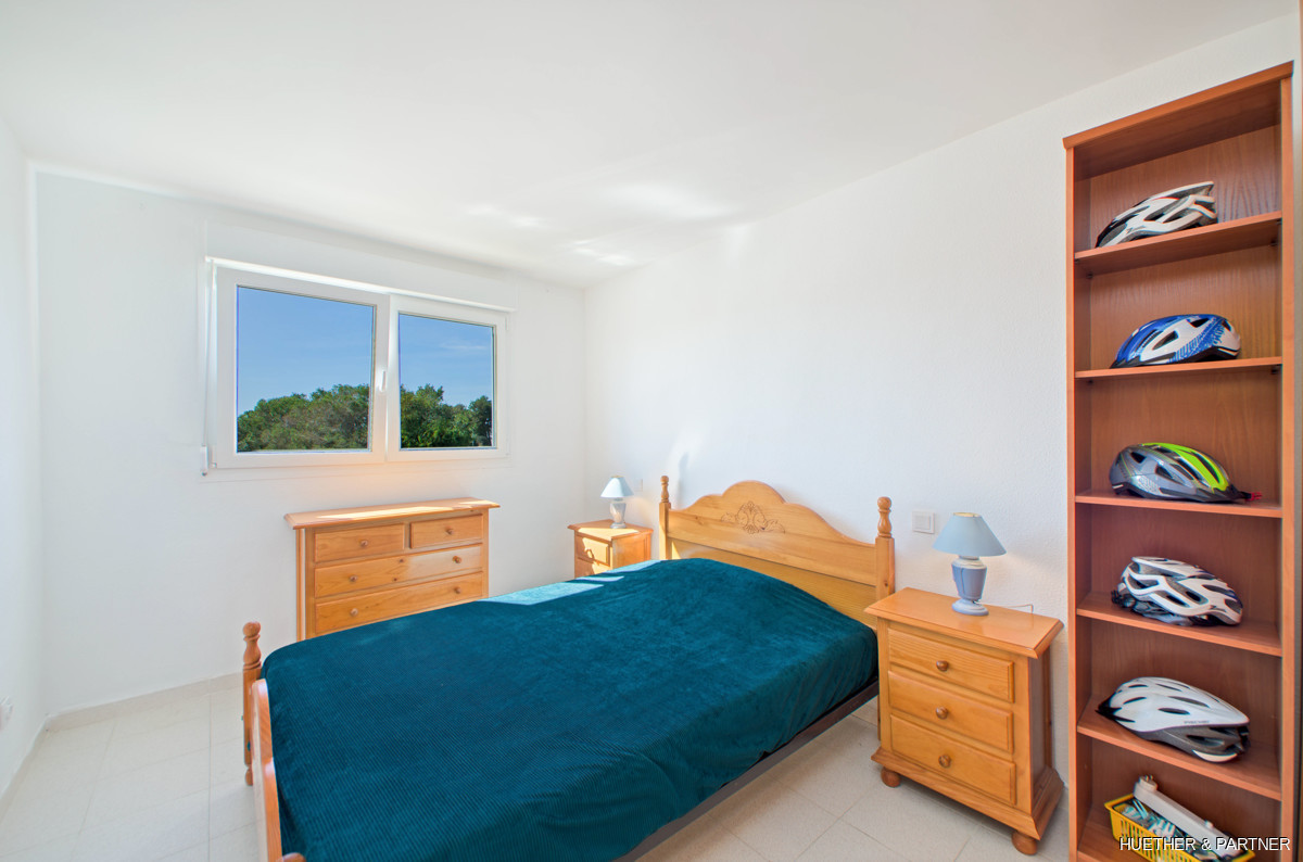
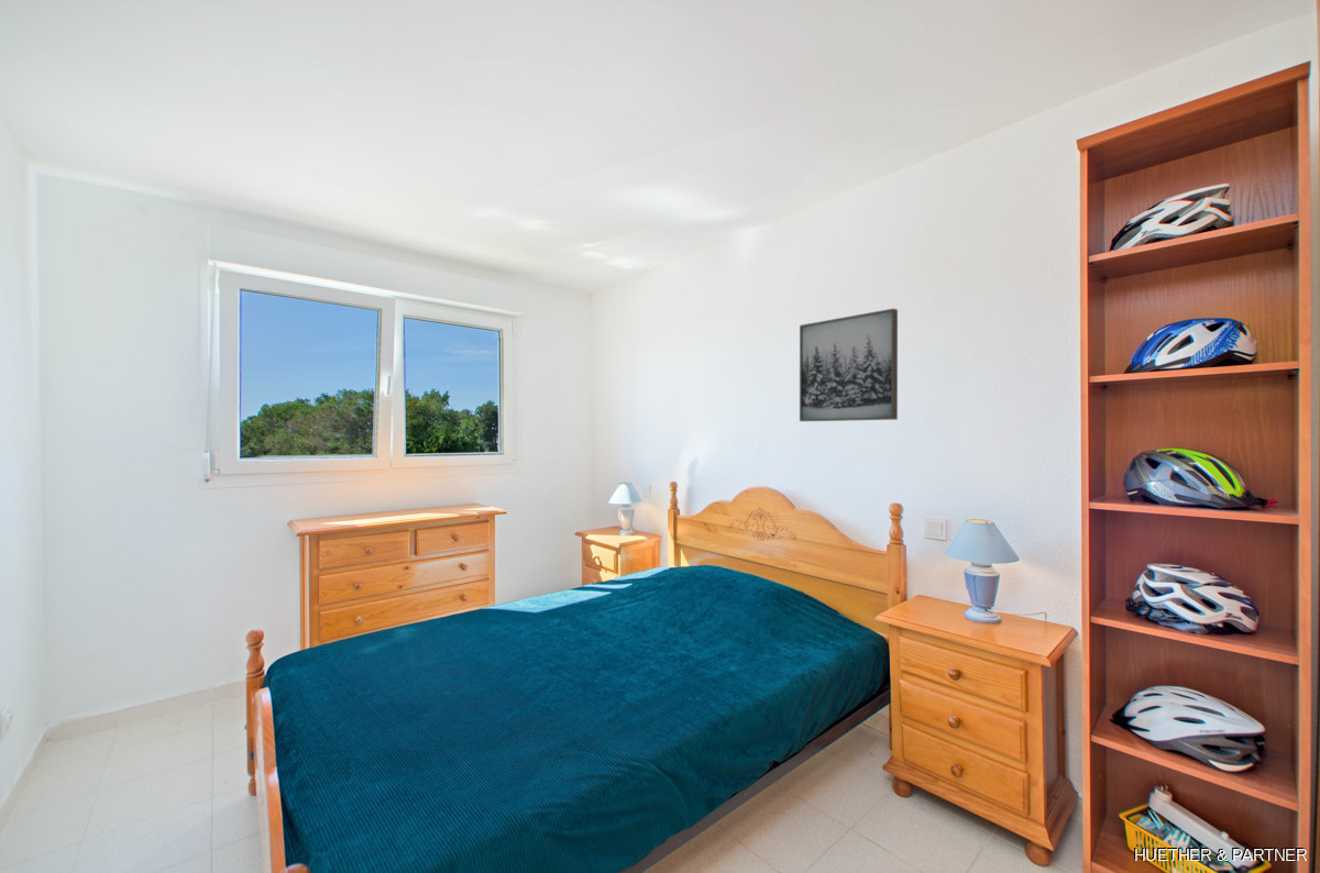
+ wall art (845, 368)
